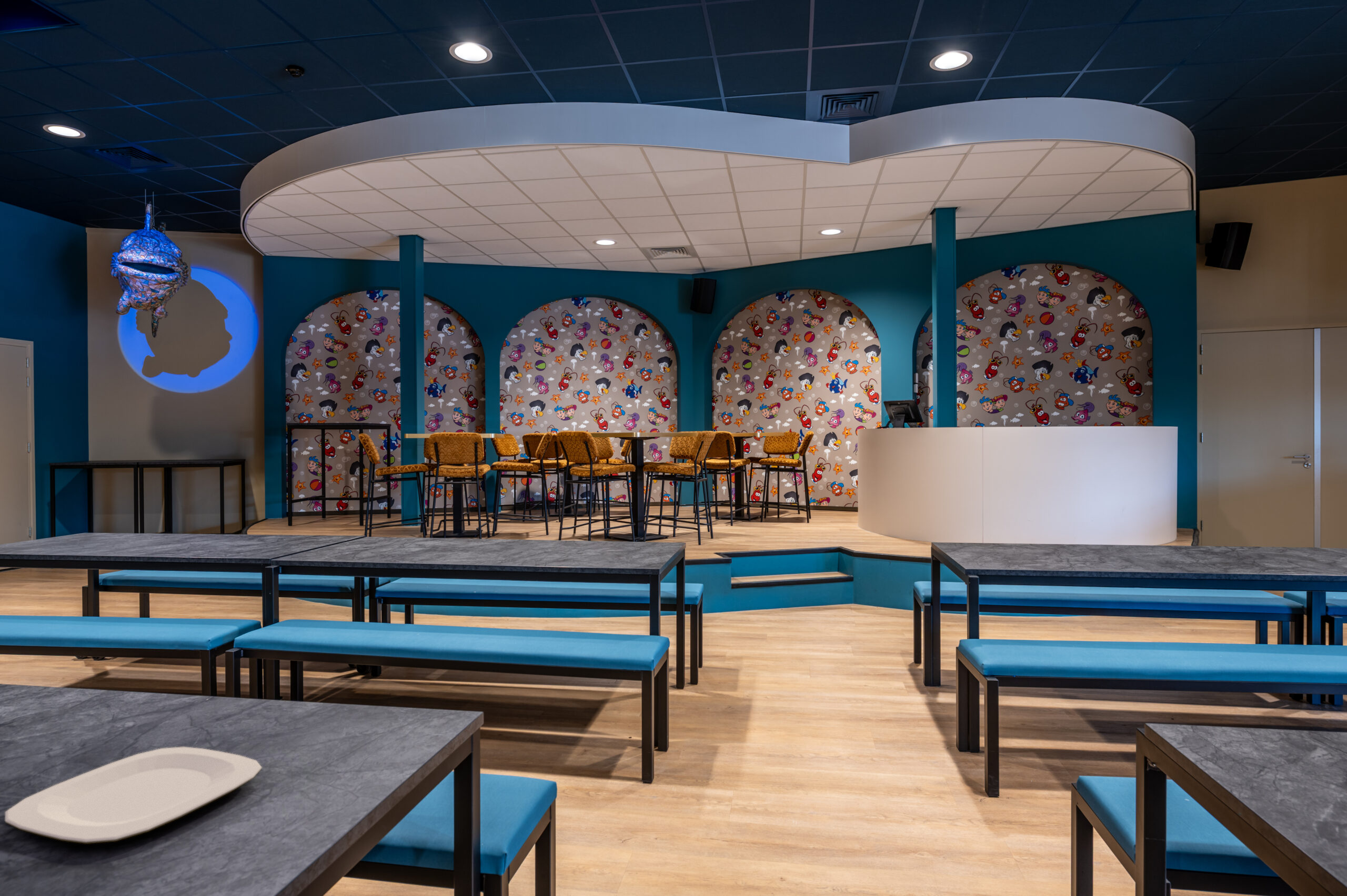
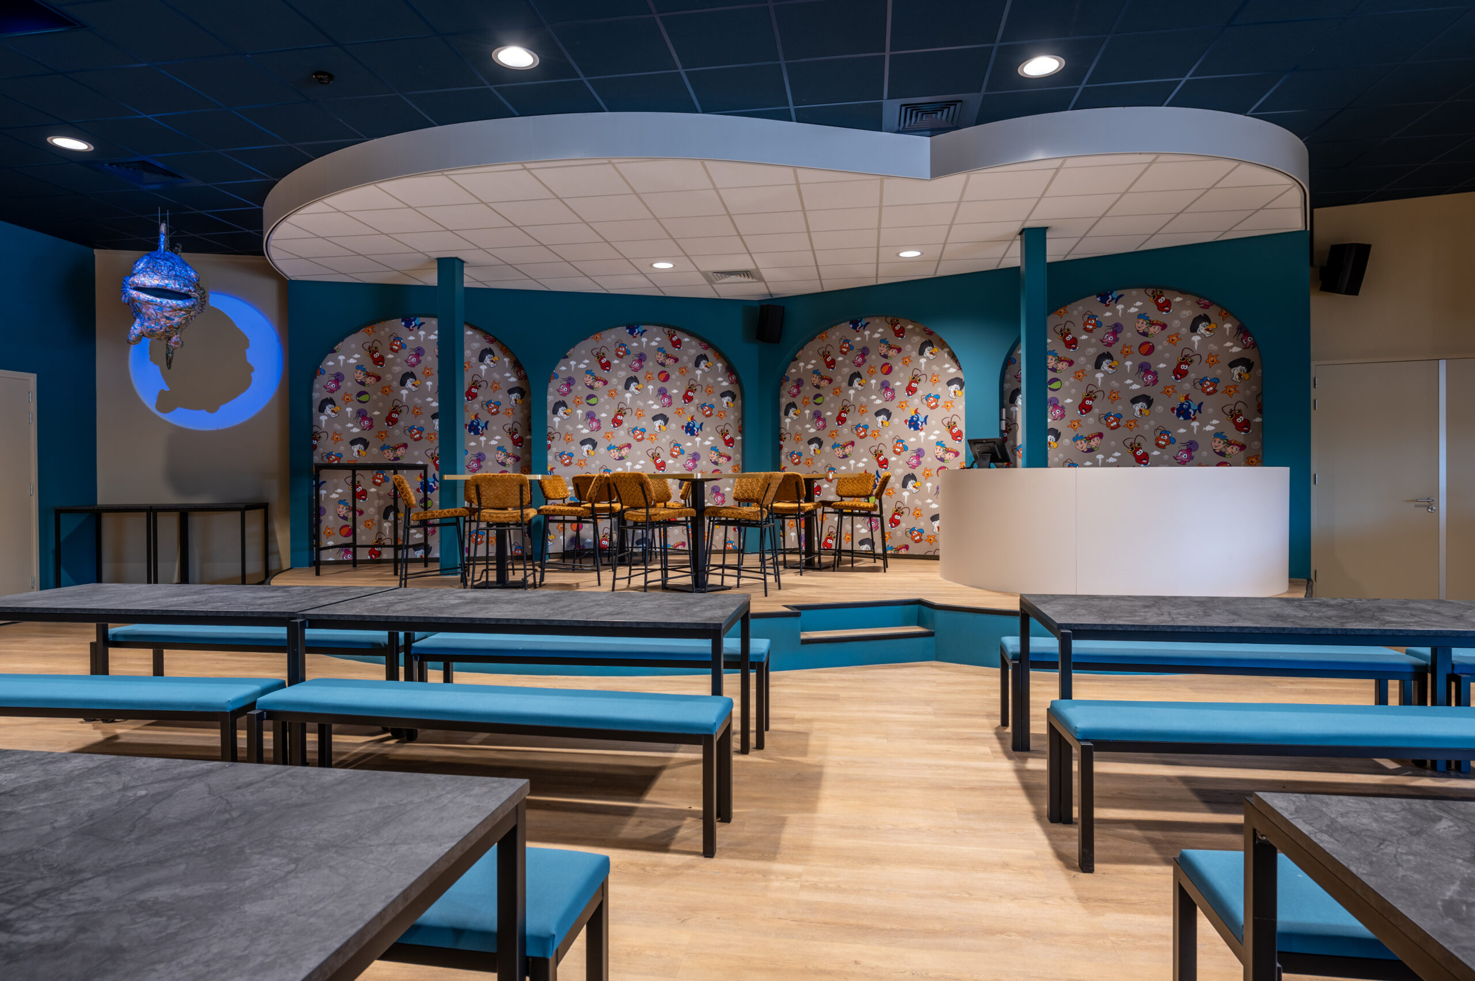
- plate (142, 793)
